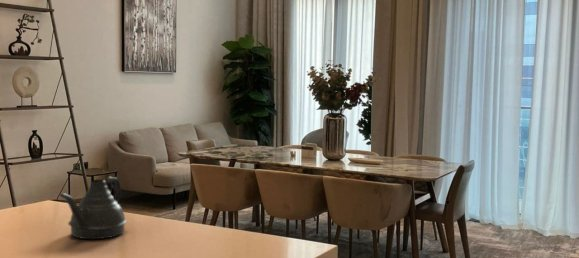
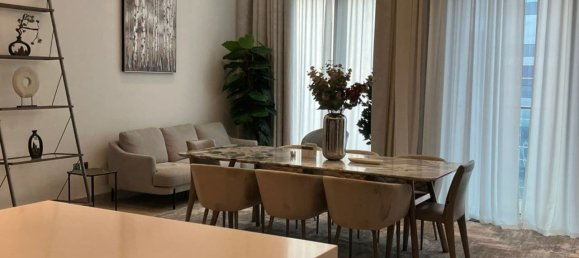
- teapot (90, 208)
